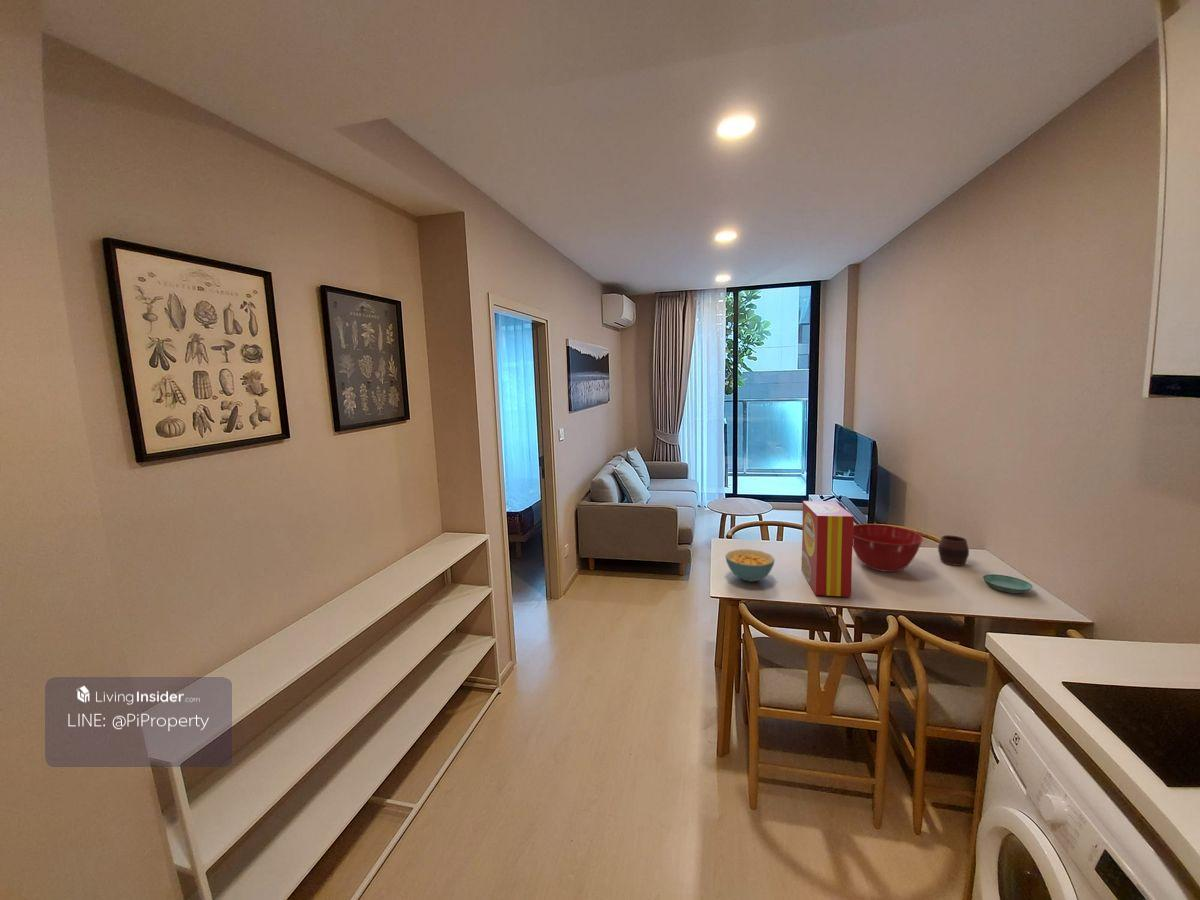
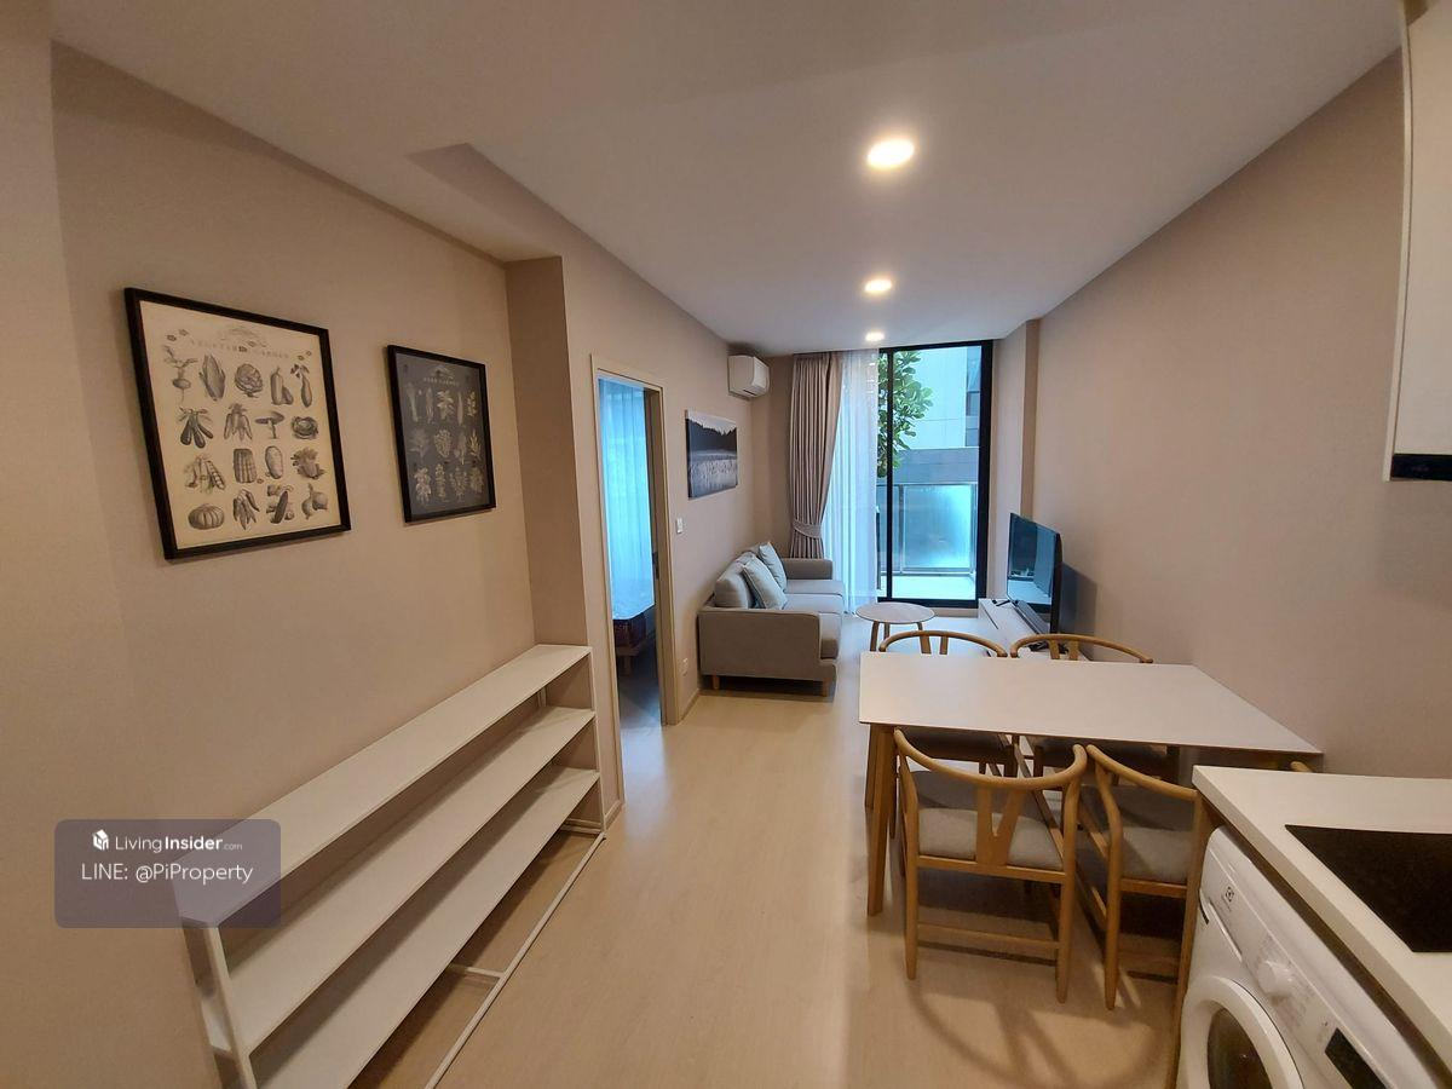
- cereal box (825, 546)
- cup (953, 550)
- cereal bowl (749, 568)
- saucer (1006, 584)
- mixing bowl (883, 549)
